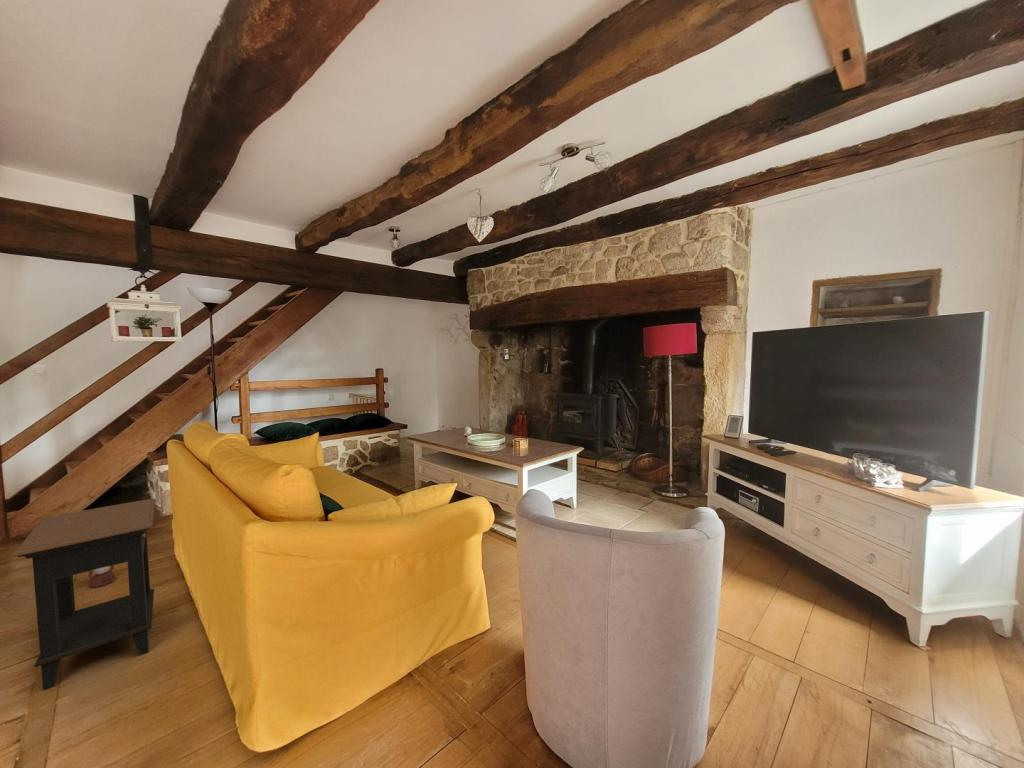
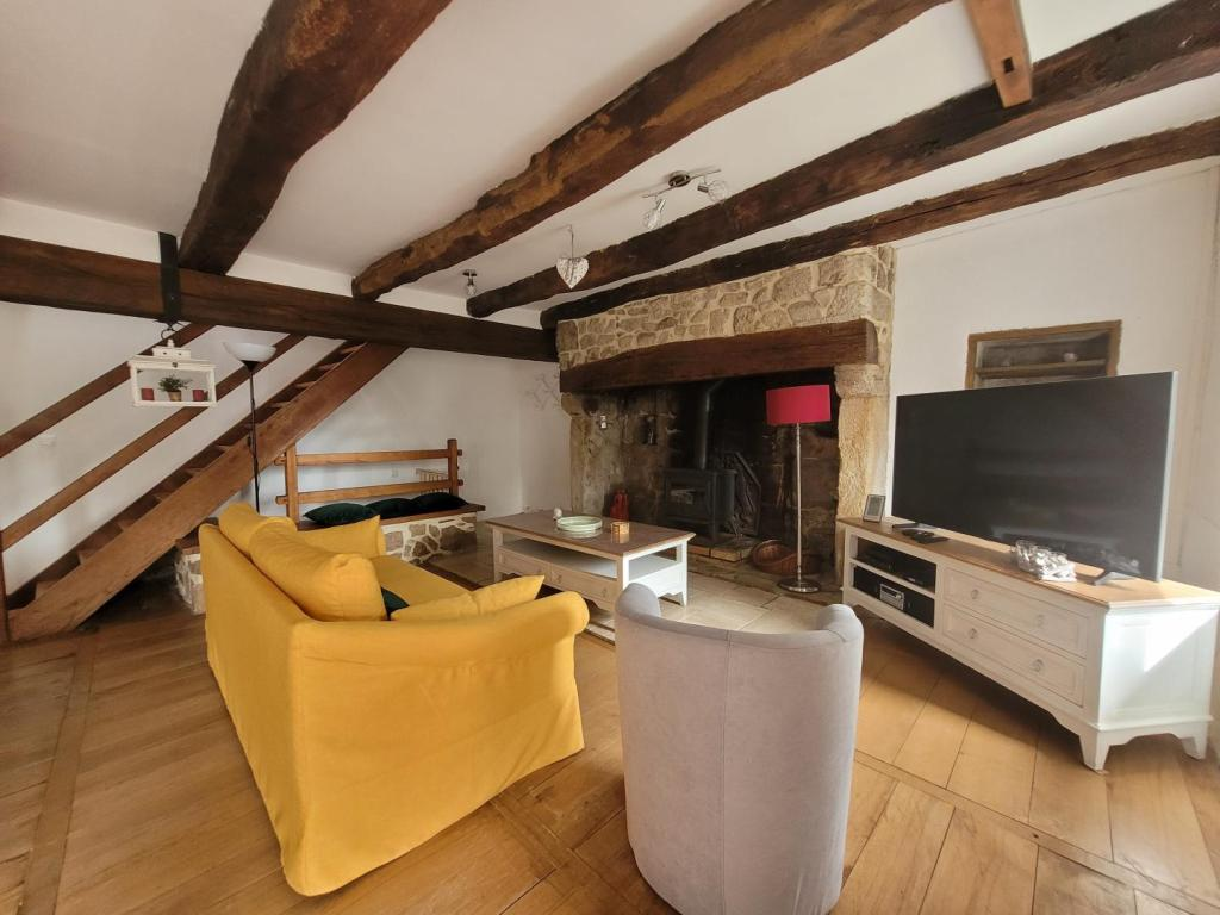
- lantern (104, 567)
- side table (95, 569)
